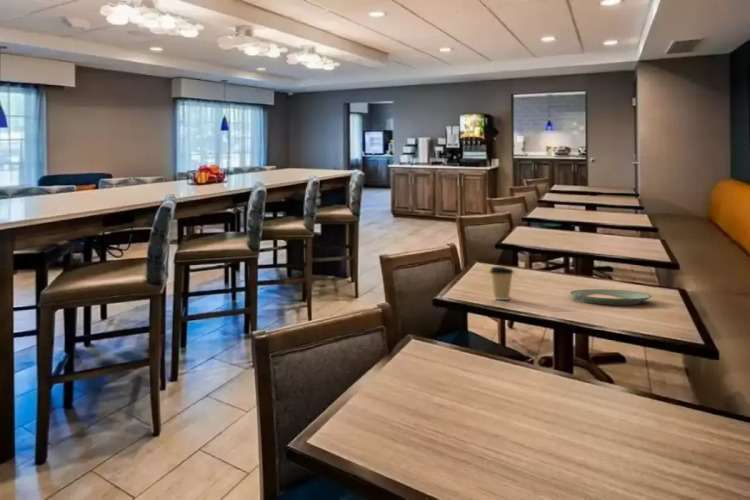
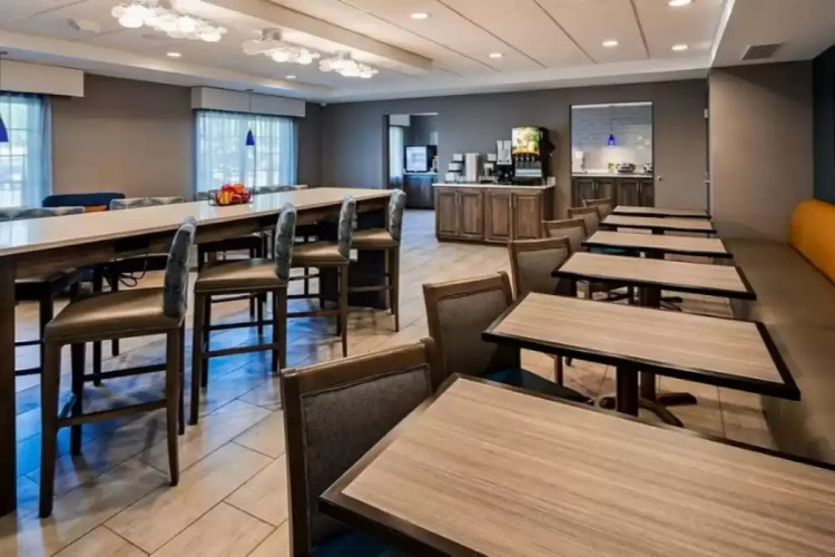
- coffee cup (501, 283)
- plate (609, 298)
